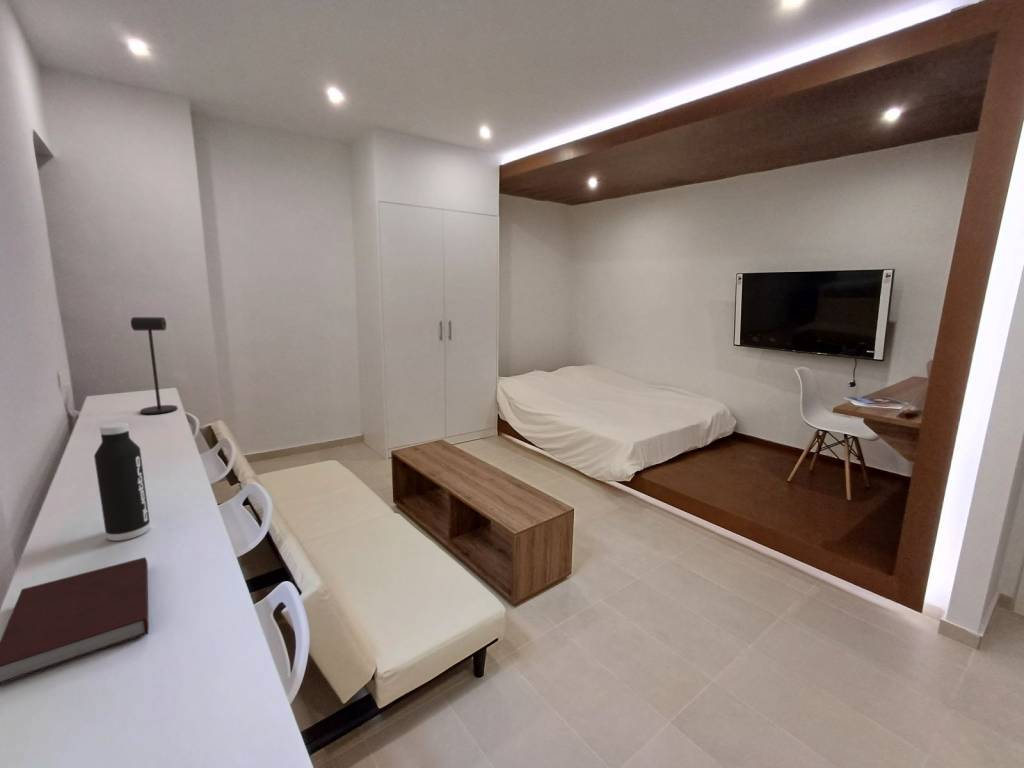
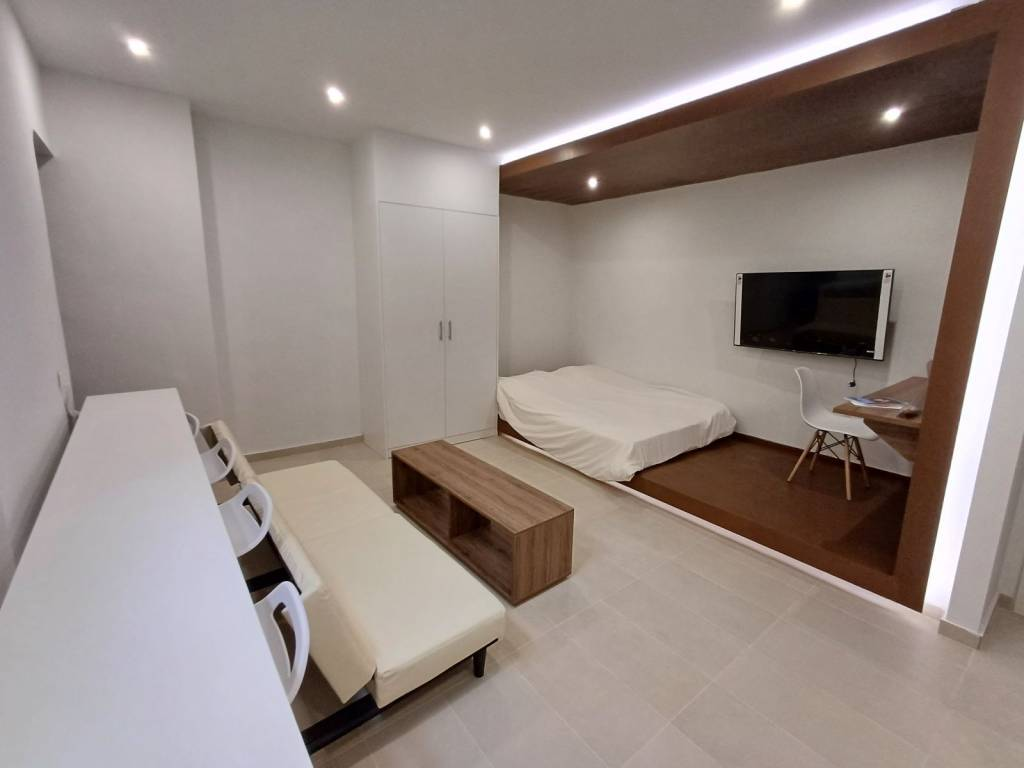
- water bottle (121, 479)
- notebook (82, 610)
- desk lamp (153, 364)
